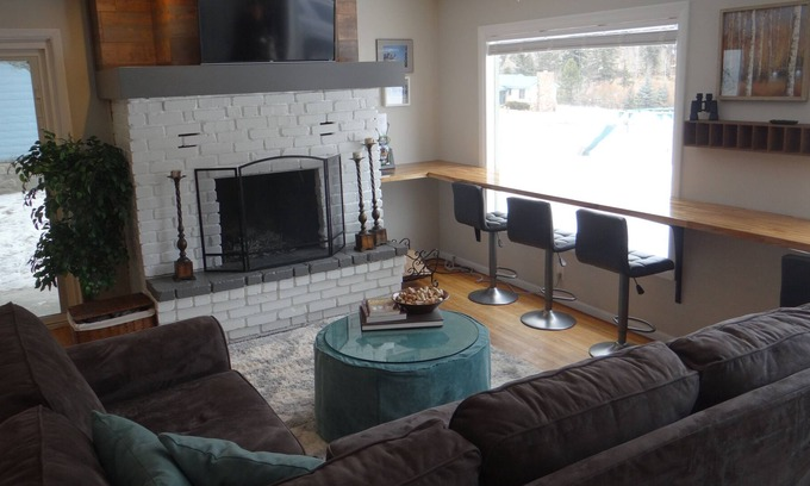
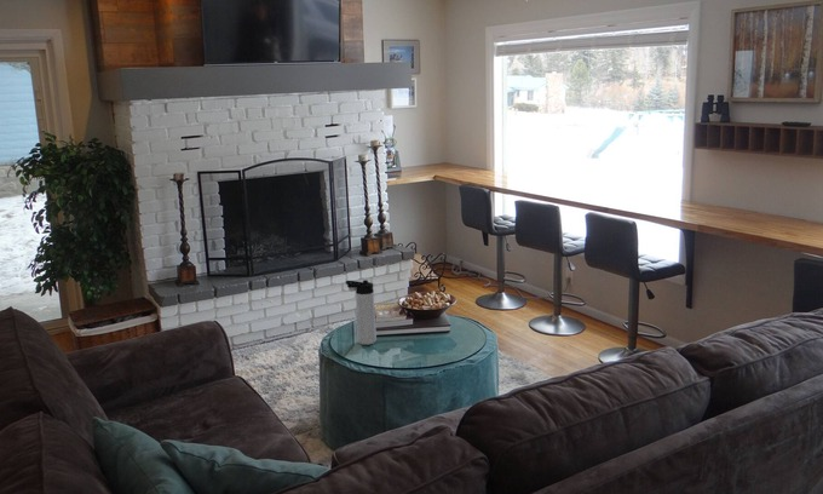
+ thermos bottle (361, 311)
